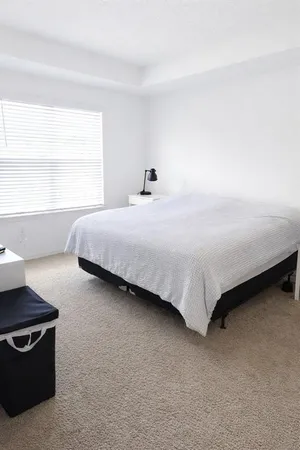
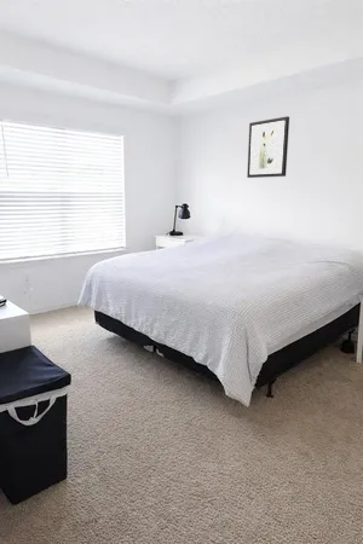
+ wall art (266, 149)
